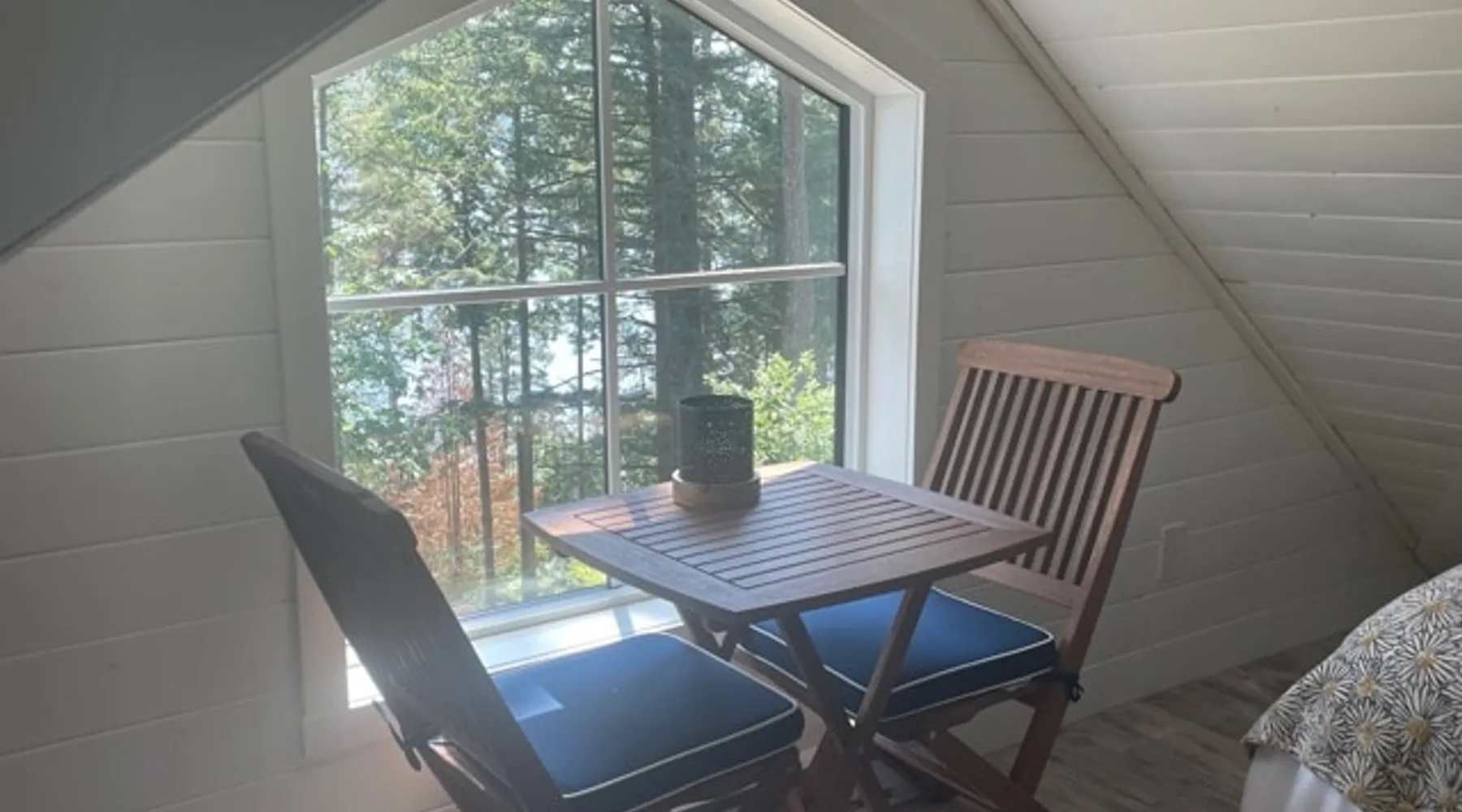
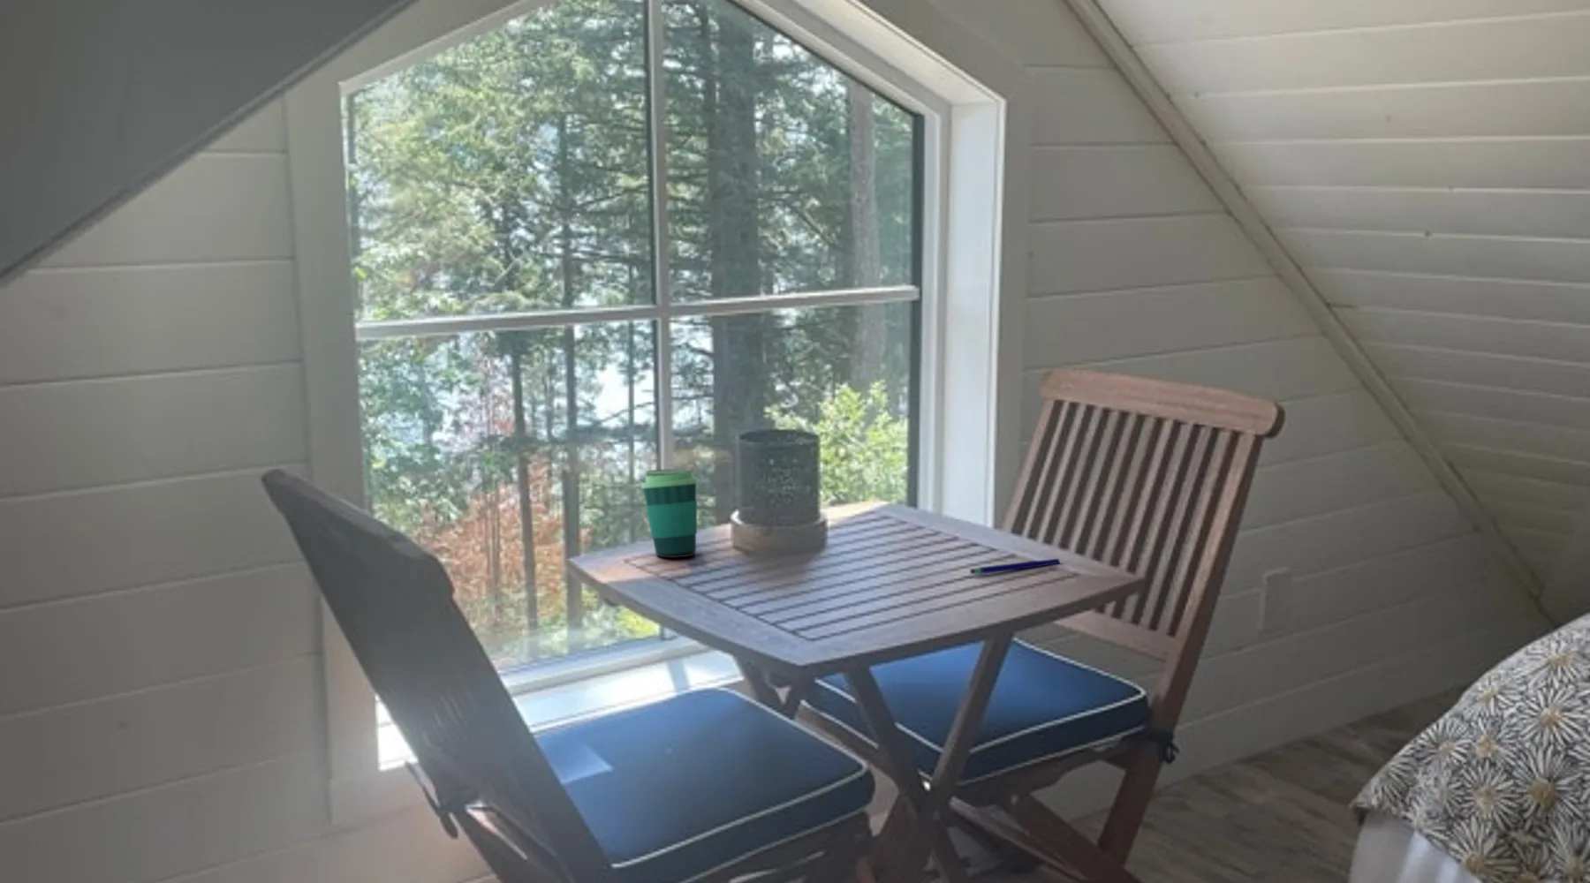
+ cup (670, 512)
+ pen (1015, 565)
